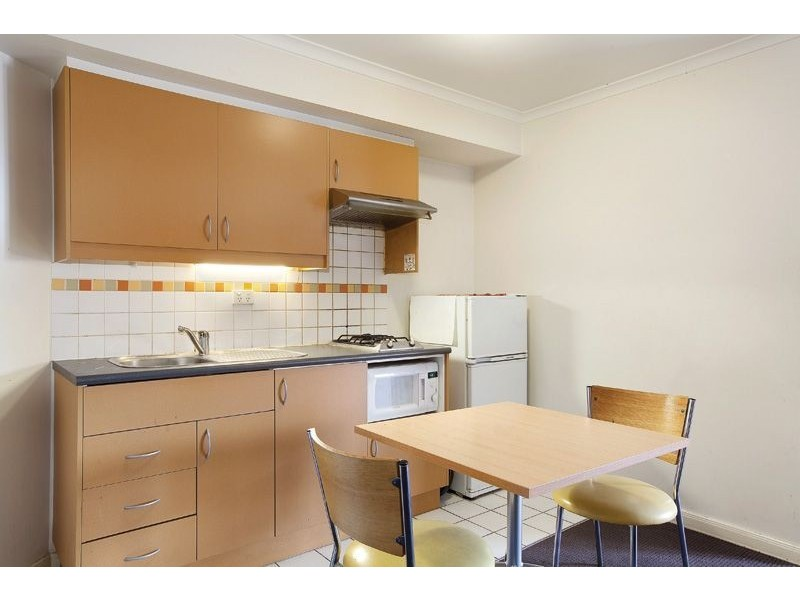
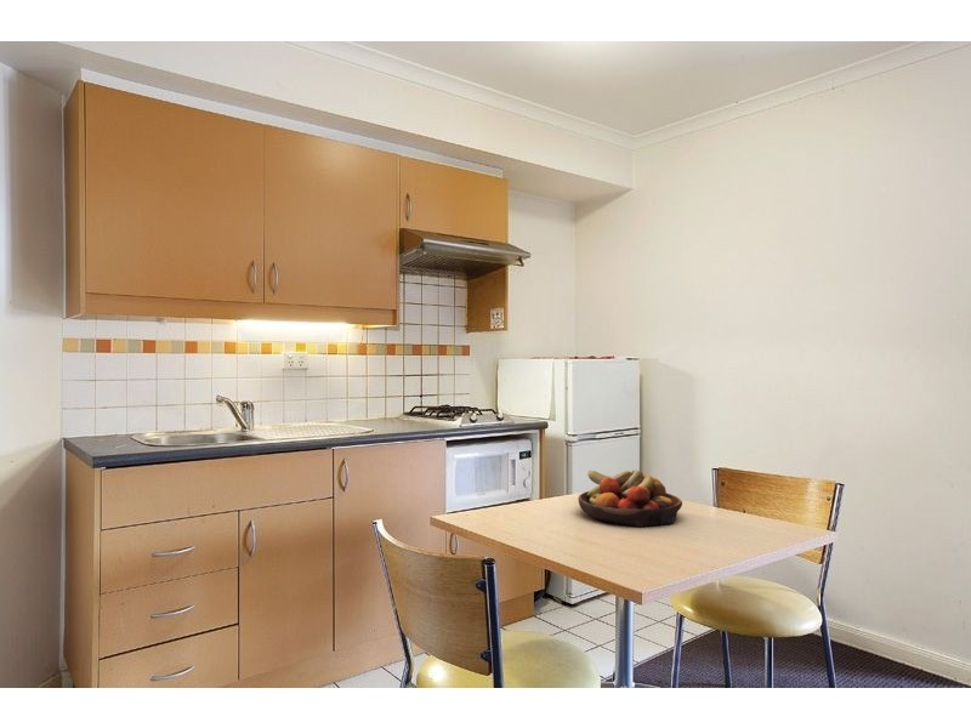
+ fruit bowl (628, 494)
